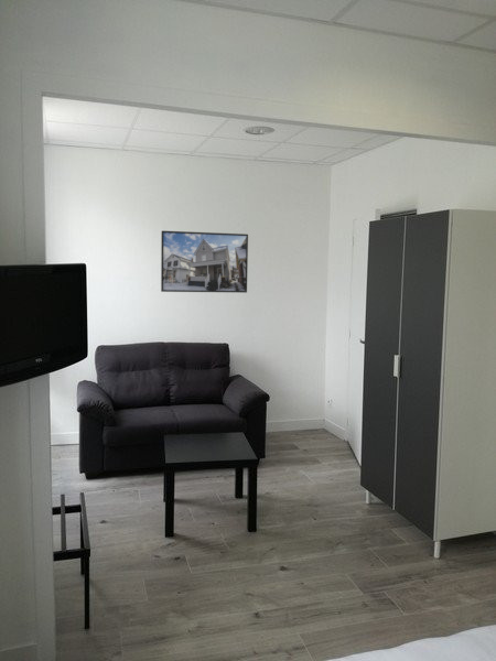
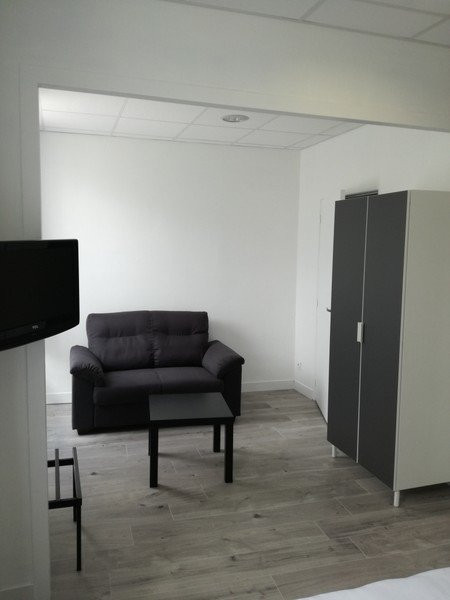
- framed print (205, 262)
